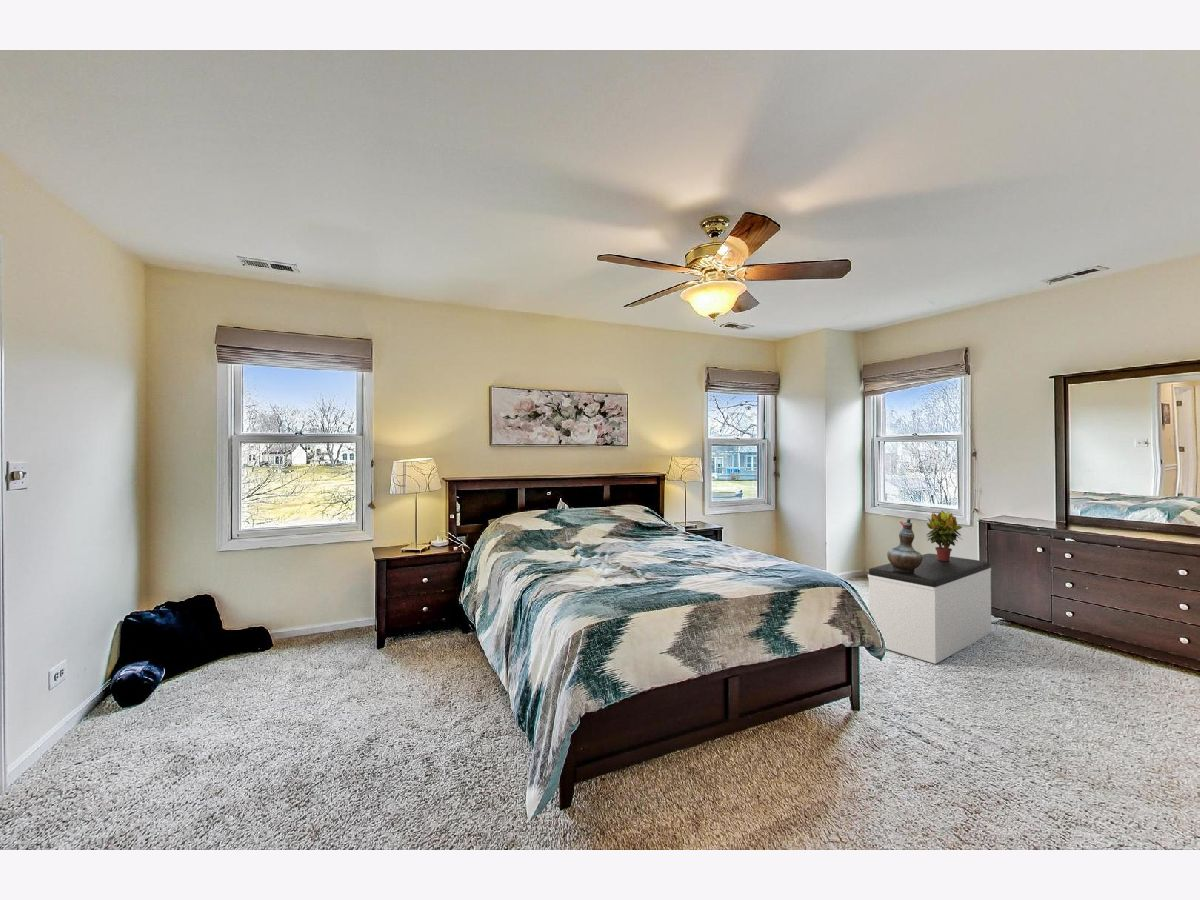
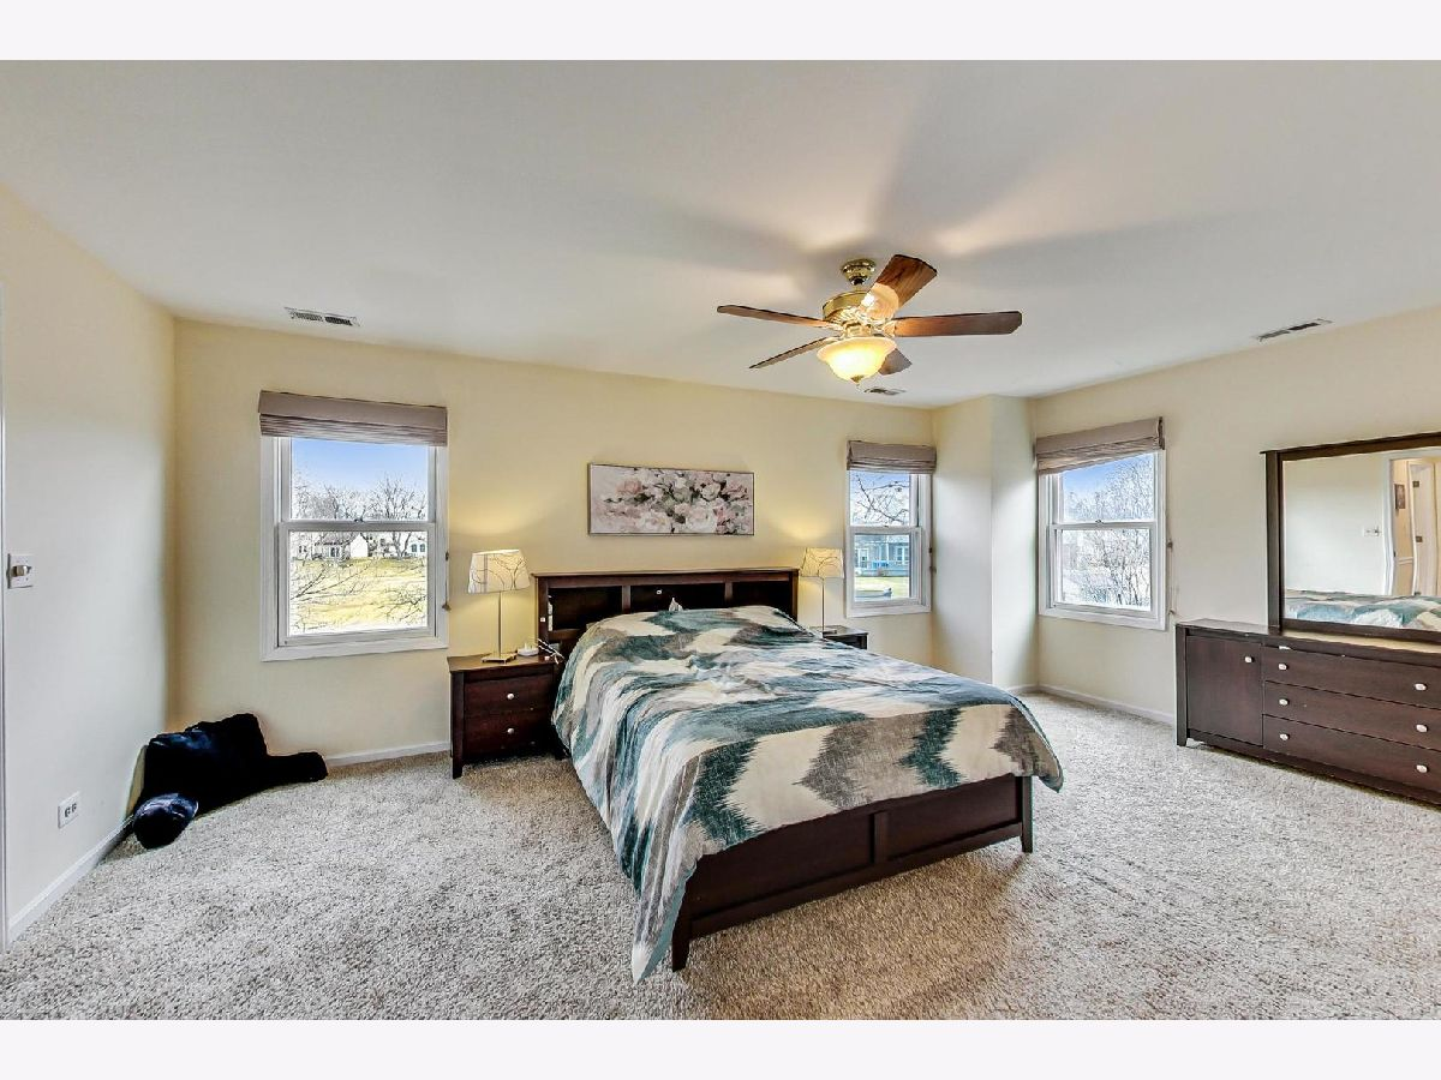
- potted plant (944, 535)
- decorative vase (904, 544)
- bench (931, 601)
